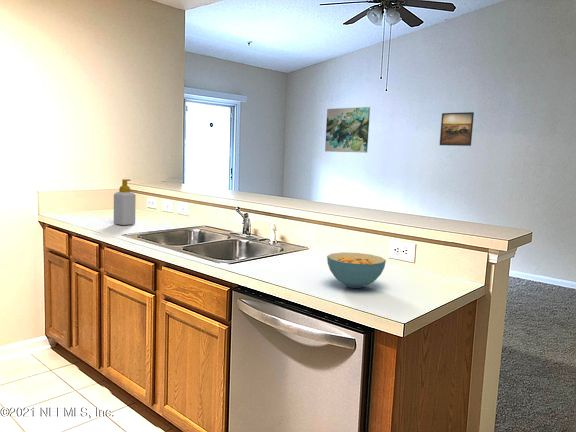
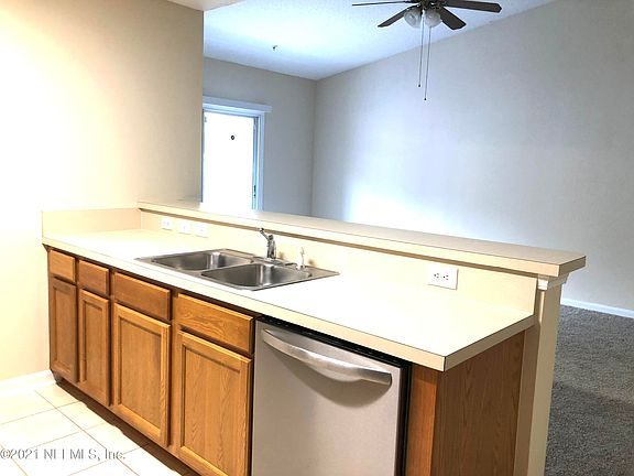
- cereal bowl (355, 271)
- wall art (346, 130)
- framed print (456, 129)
- soap bottle (124, 201)
